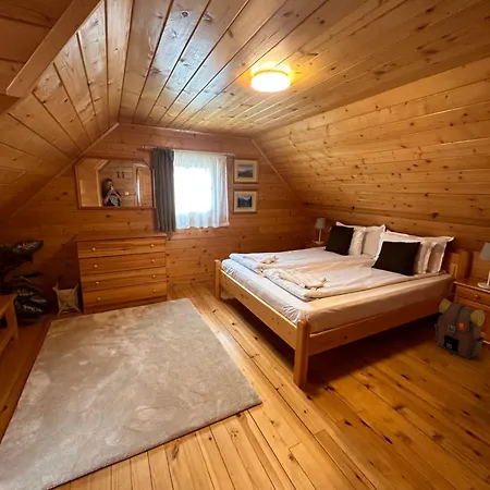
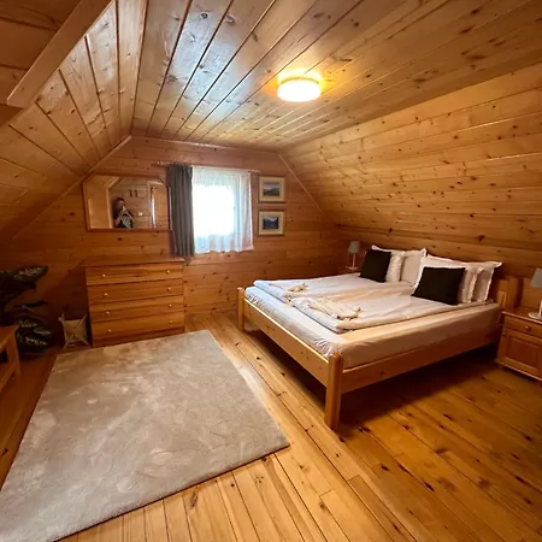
- backpack (463, 326)
